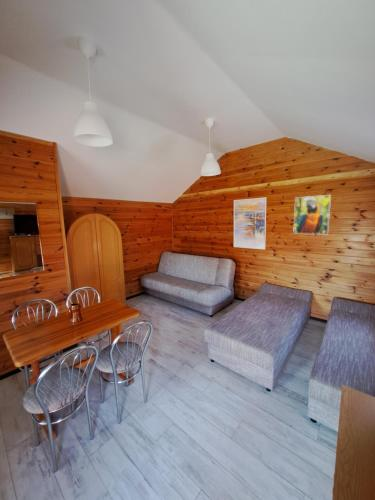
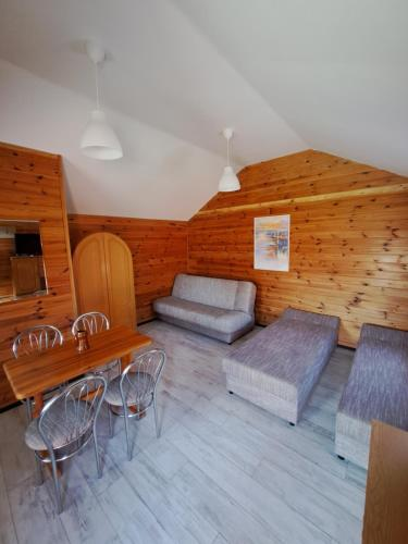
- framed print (311, 215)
